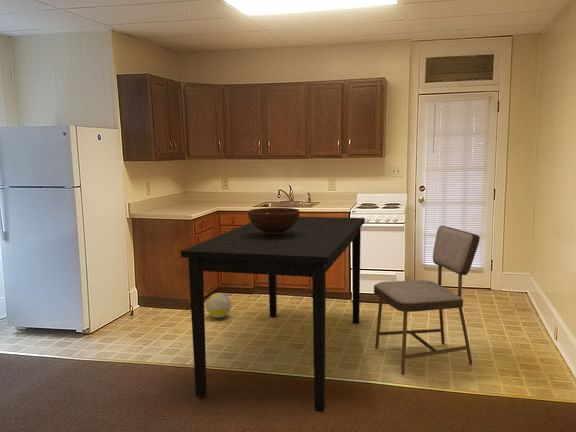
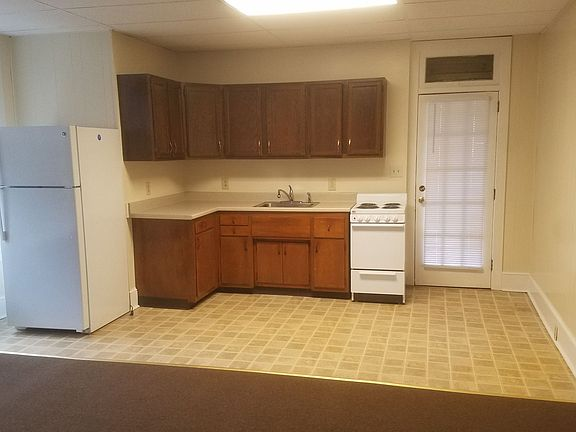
- dining chair (423, 295)
- ball (218, 305)
- fruit bowl (273, 222)
- dining table (276, 293)
